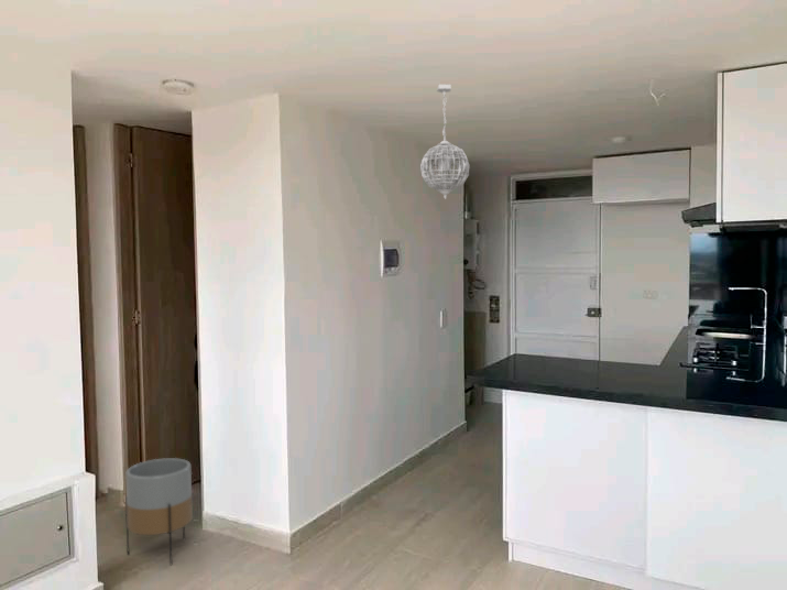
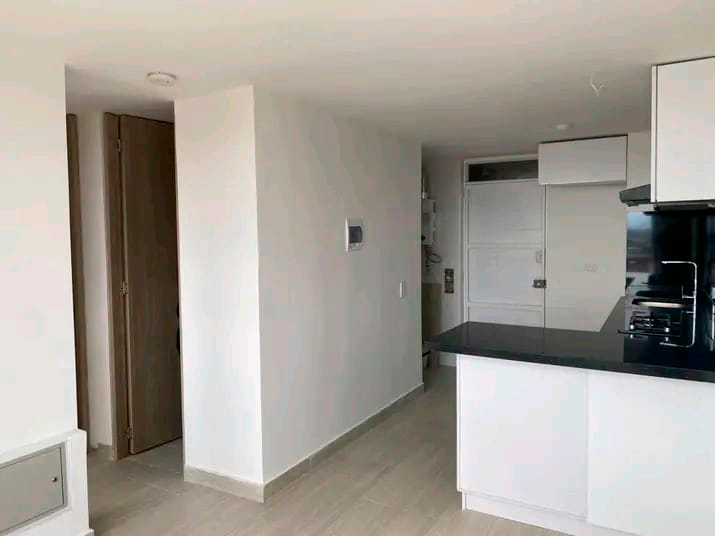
- planter (160, 509)
- pendant light (445, 143)
